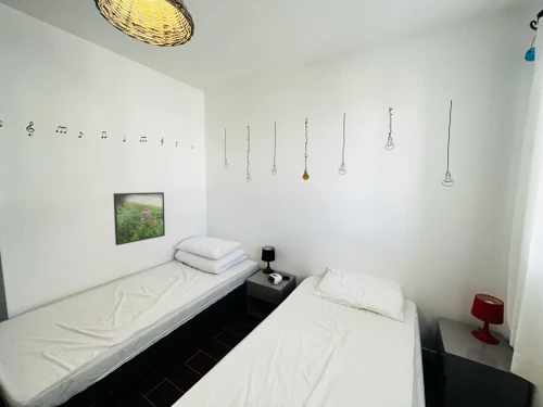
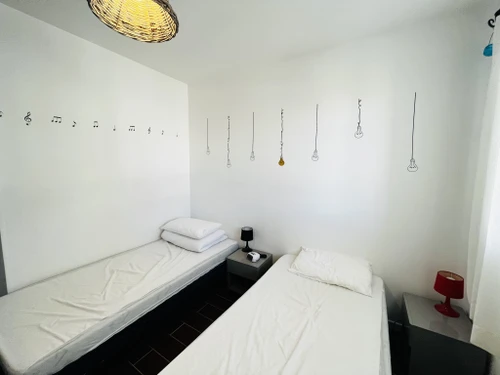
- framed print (141, 216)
